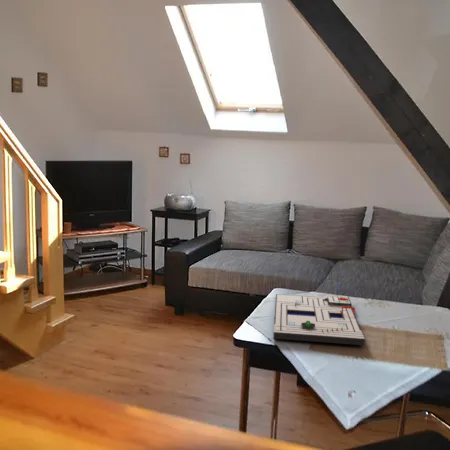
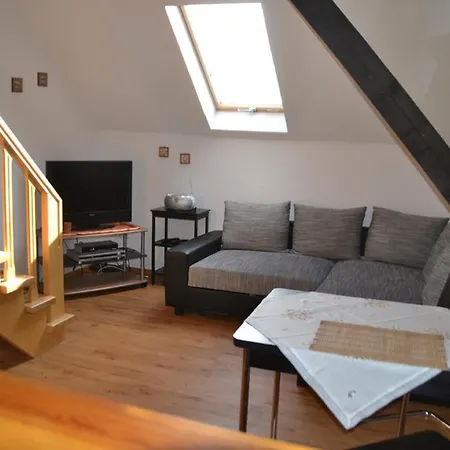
- board game (315, 306)
